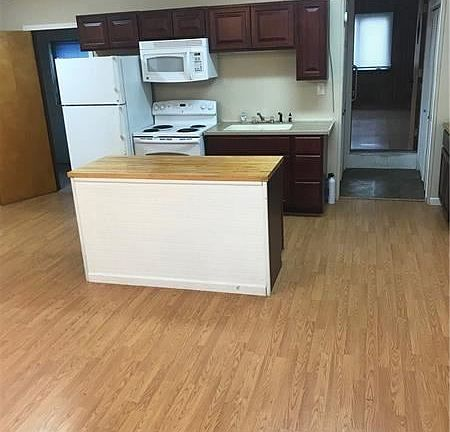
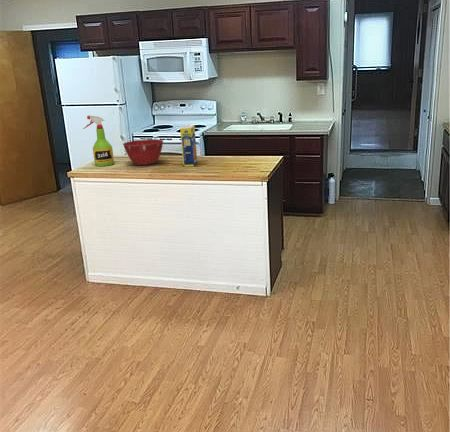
+ mixing bowl (144, 152)
+ legume (189, 145)
+ spray bottle (98, 140)
